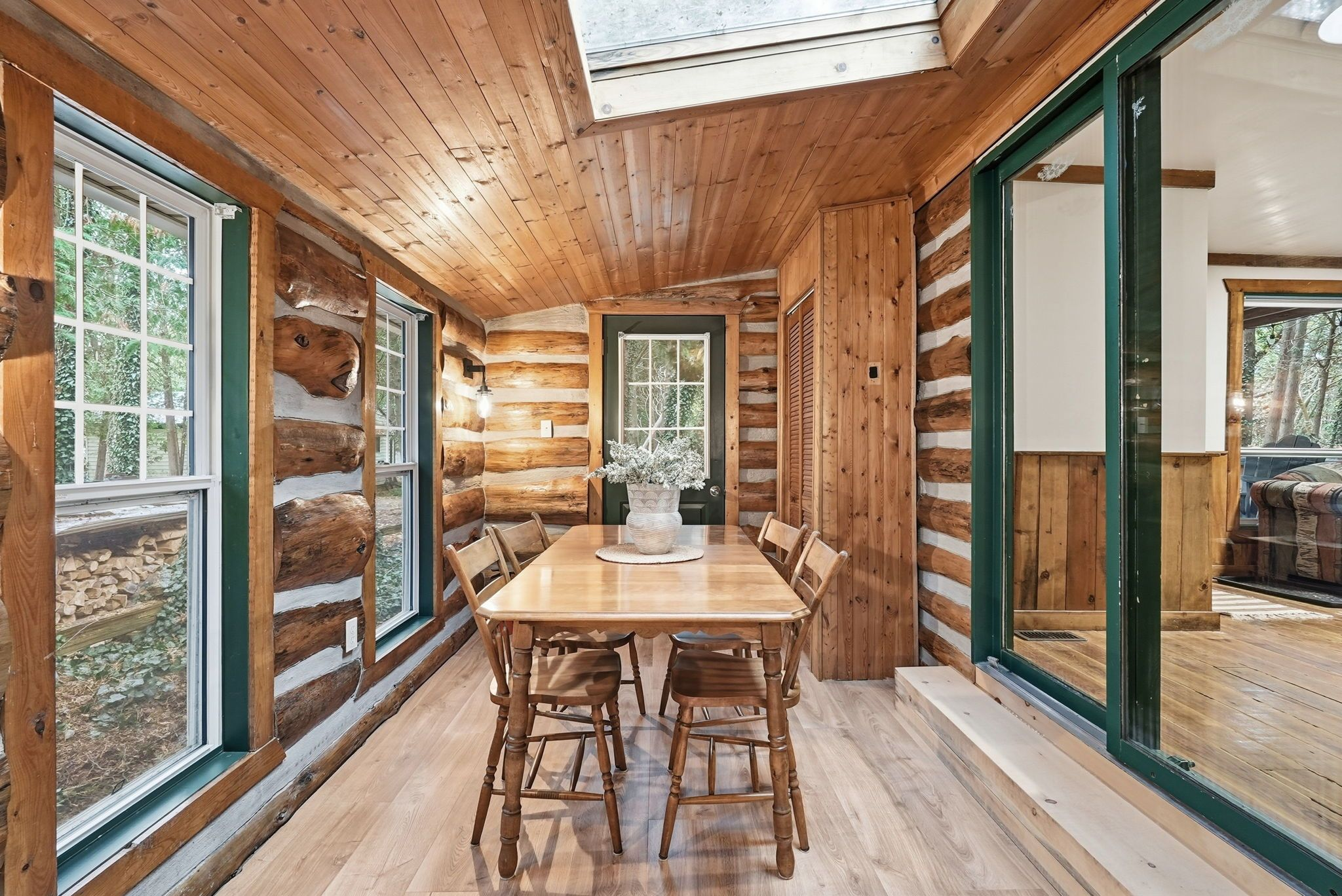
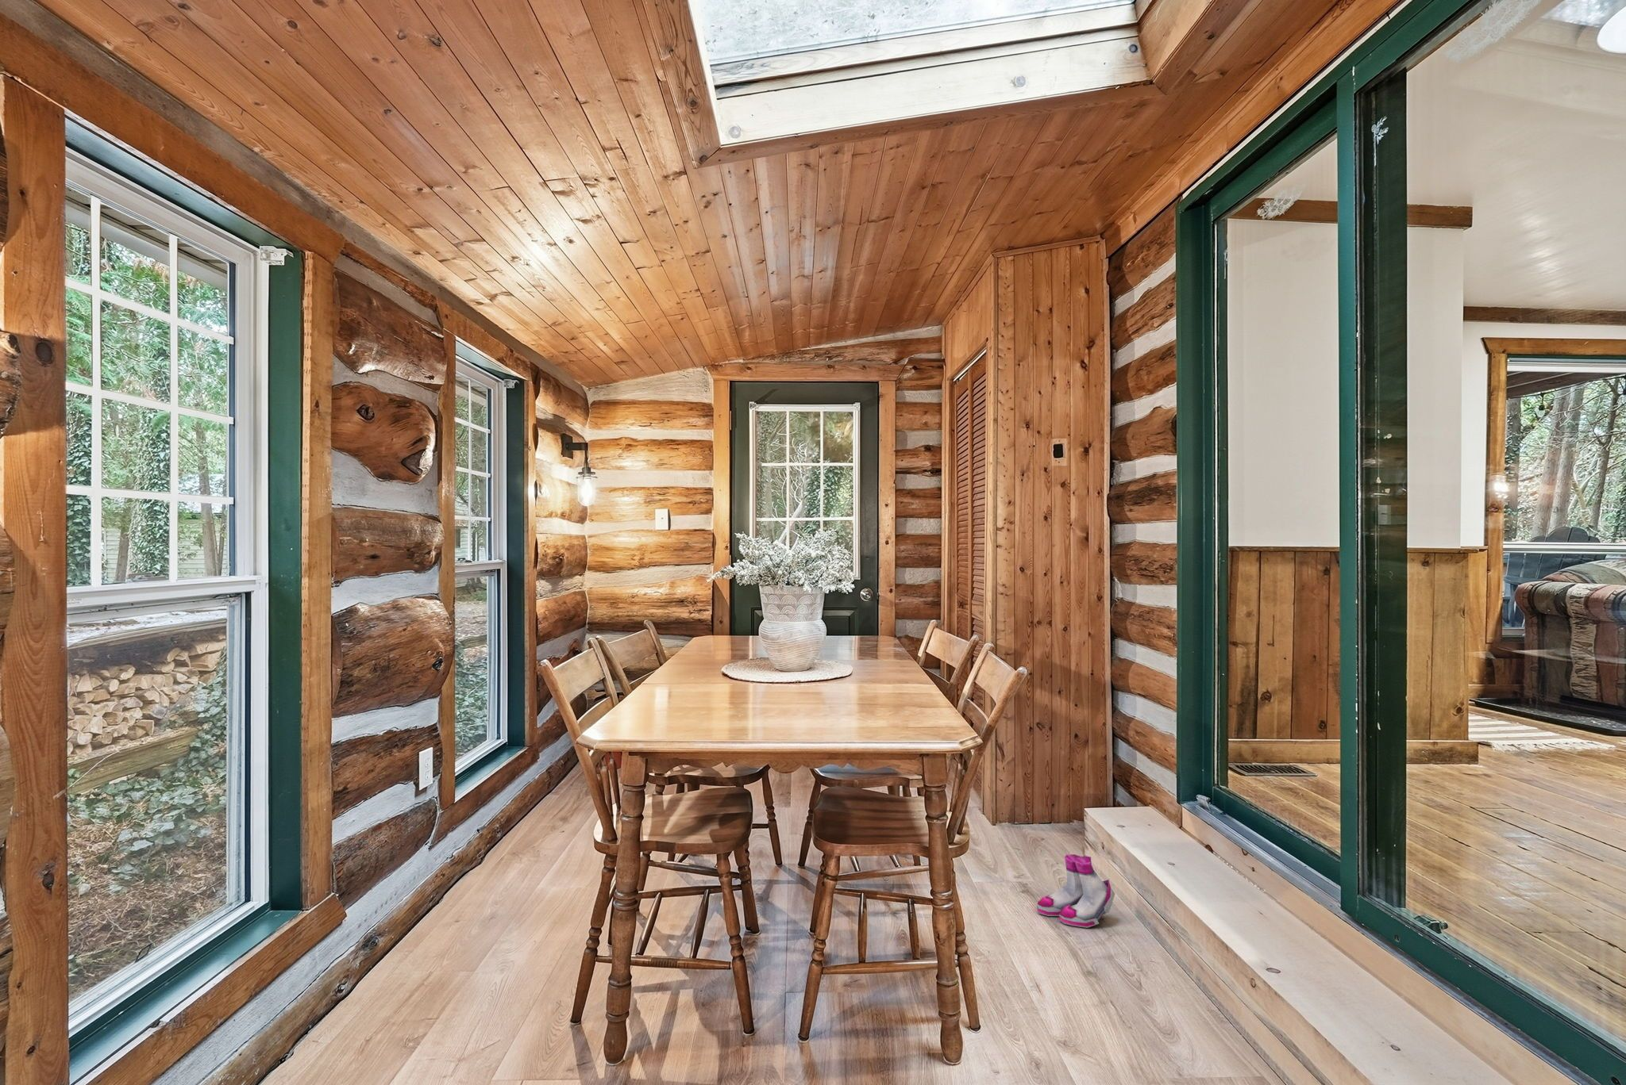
+ boots (1075, 884)
